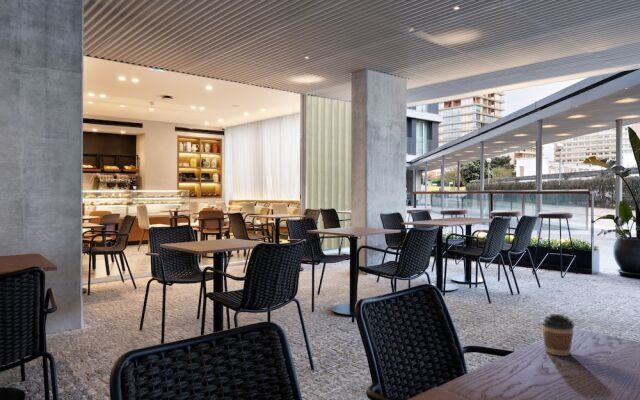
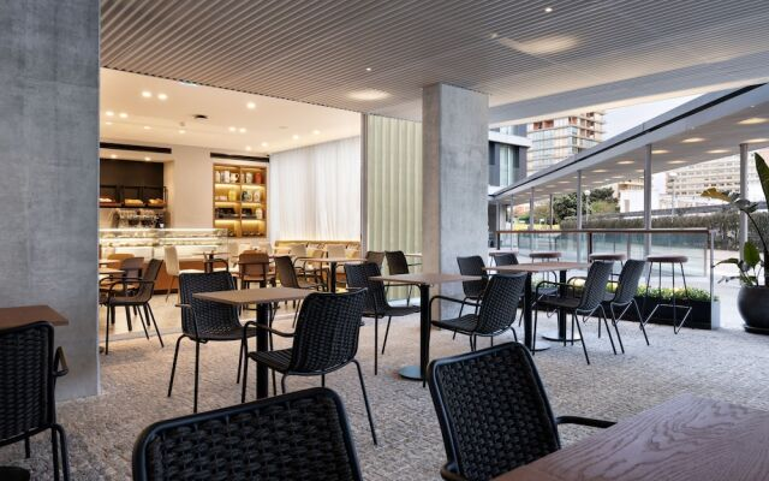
- coffee cup (557, 332)
